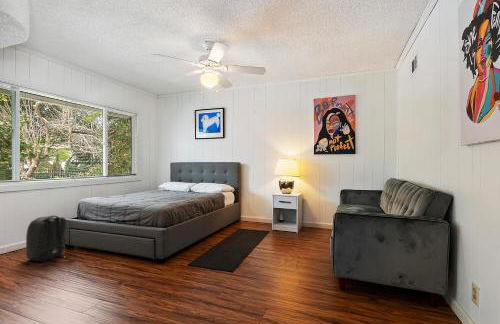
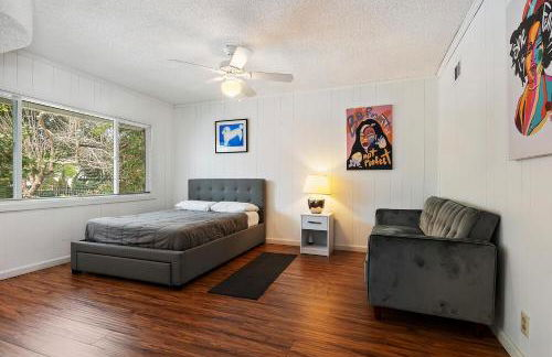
- backpack (48, 236)
